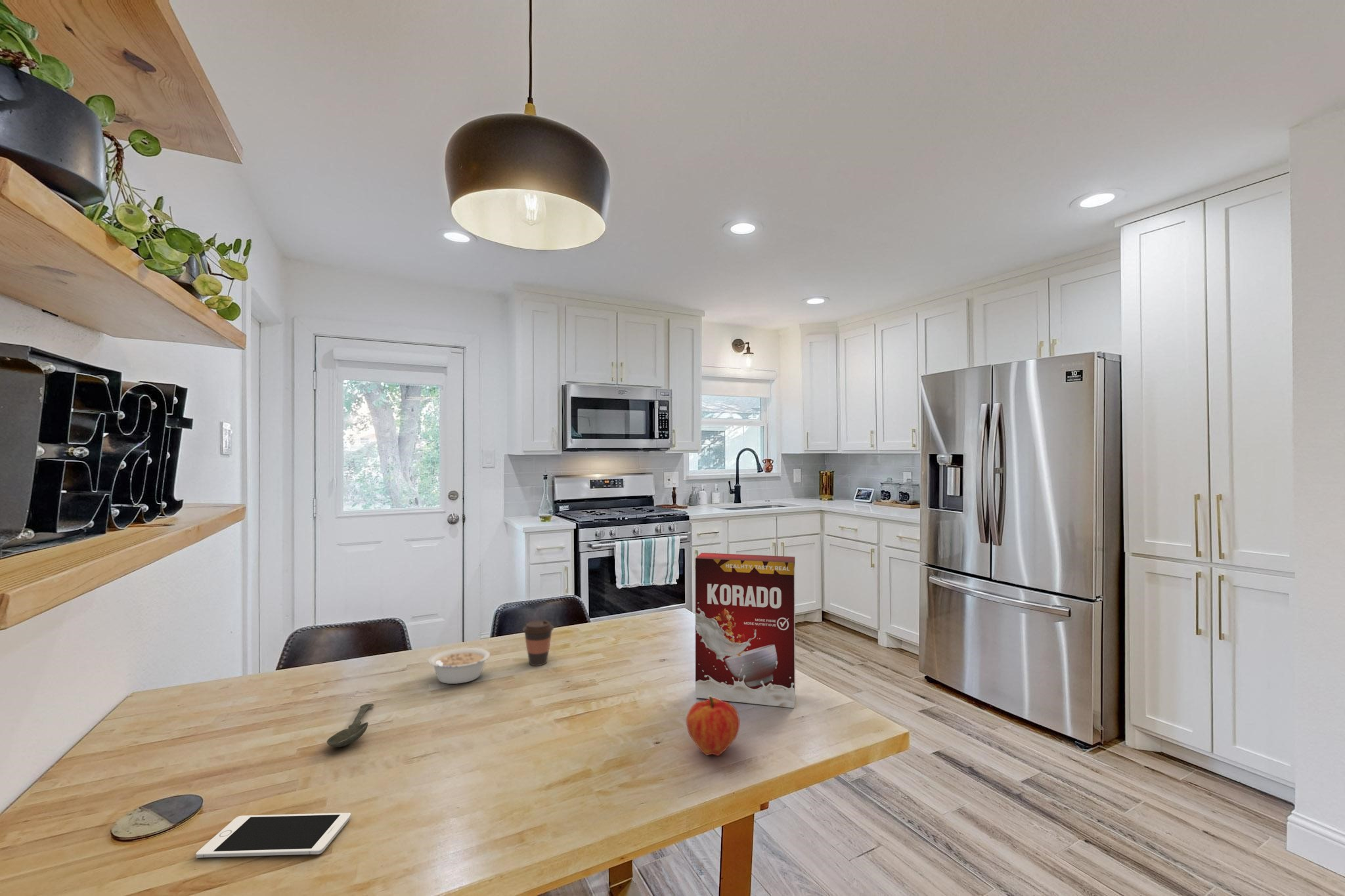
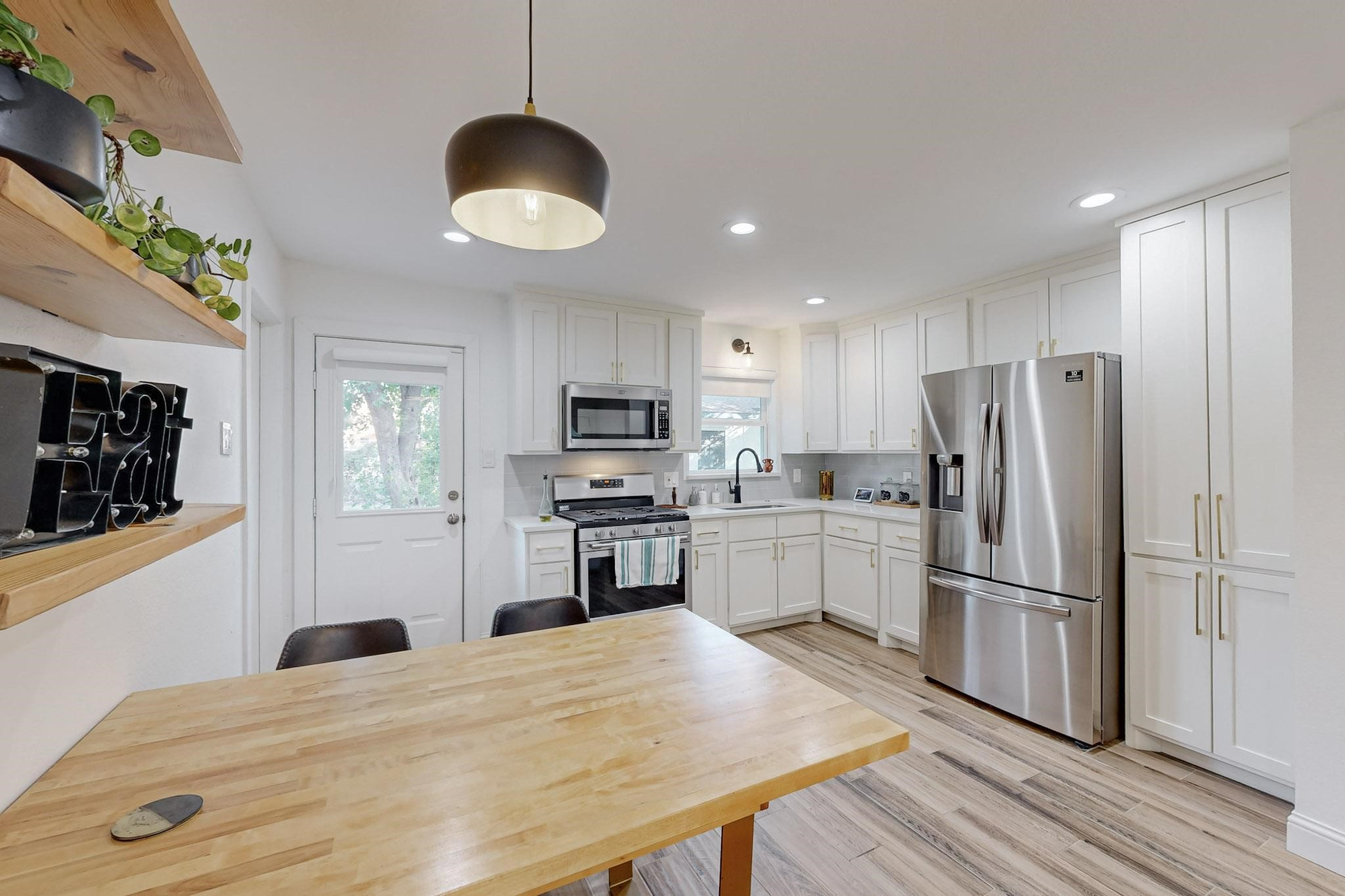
- cell phone (277, 834)
- coffee cup (538, 643)
- cereal box (745, 626)
- legume (462, 664)
- fruit (713, 723)
- spoon (356, 718)
